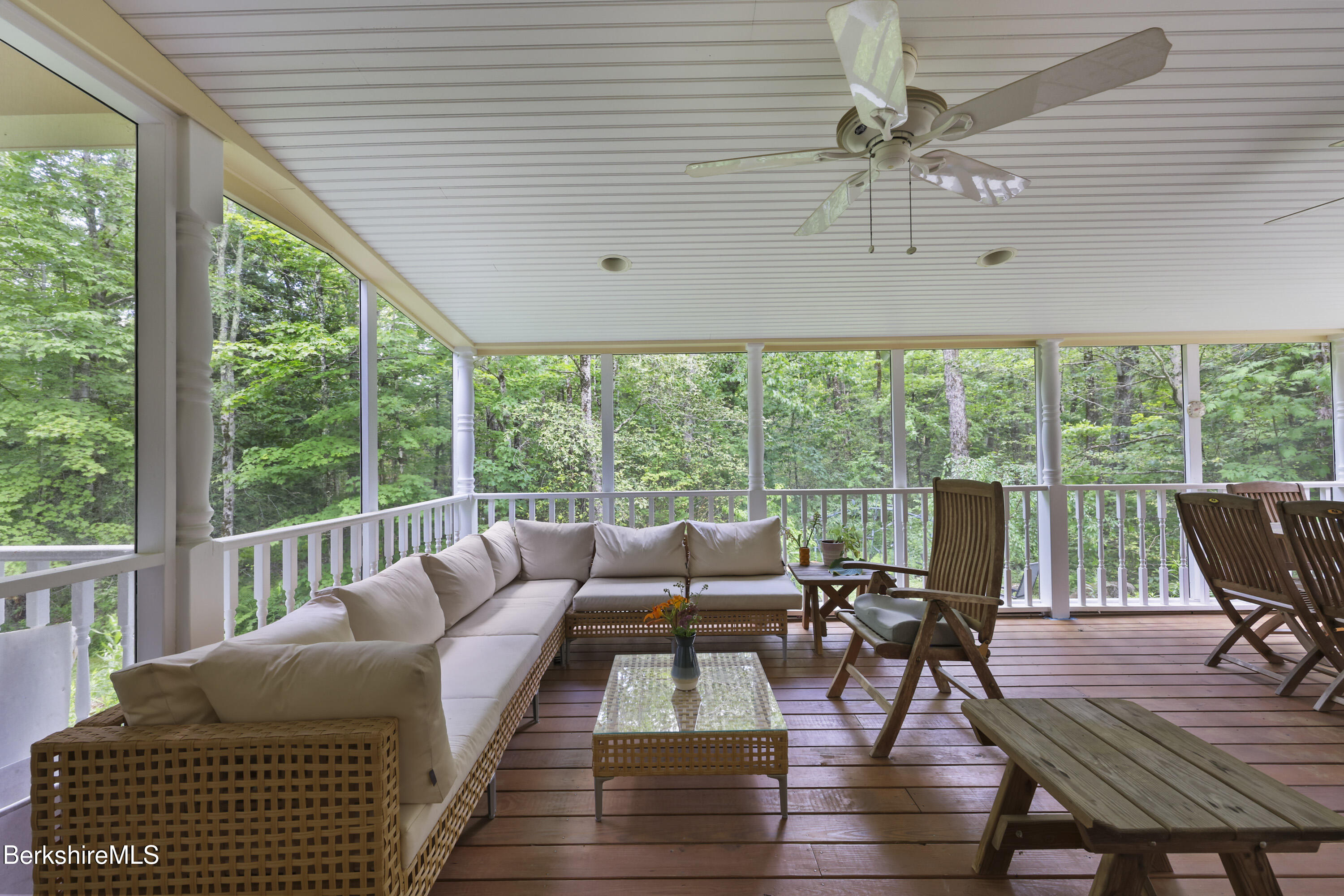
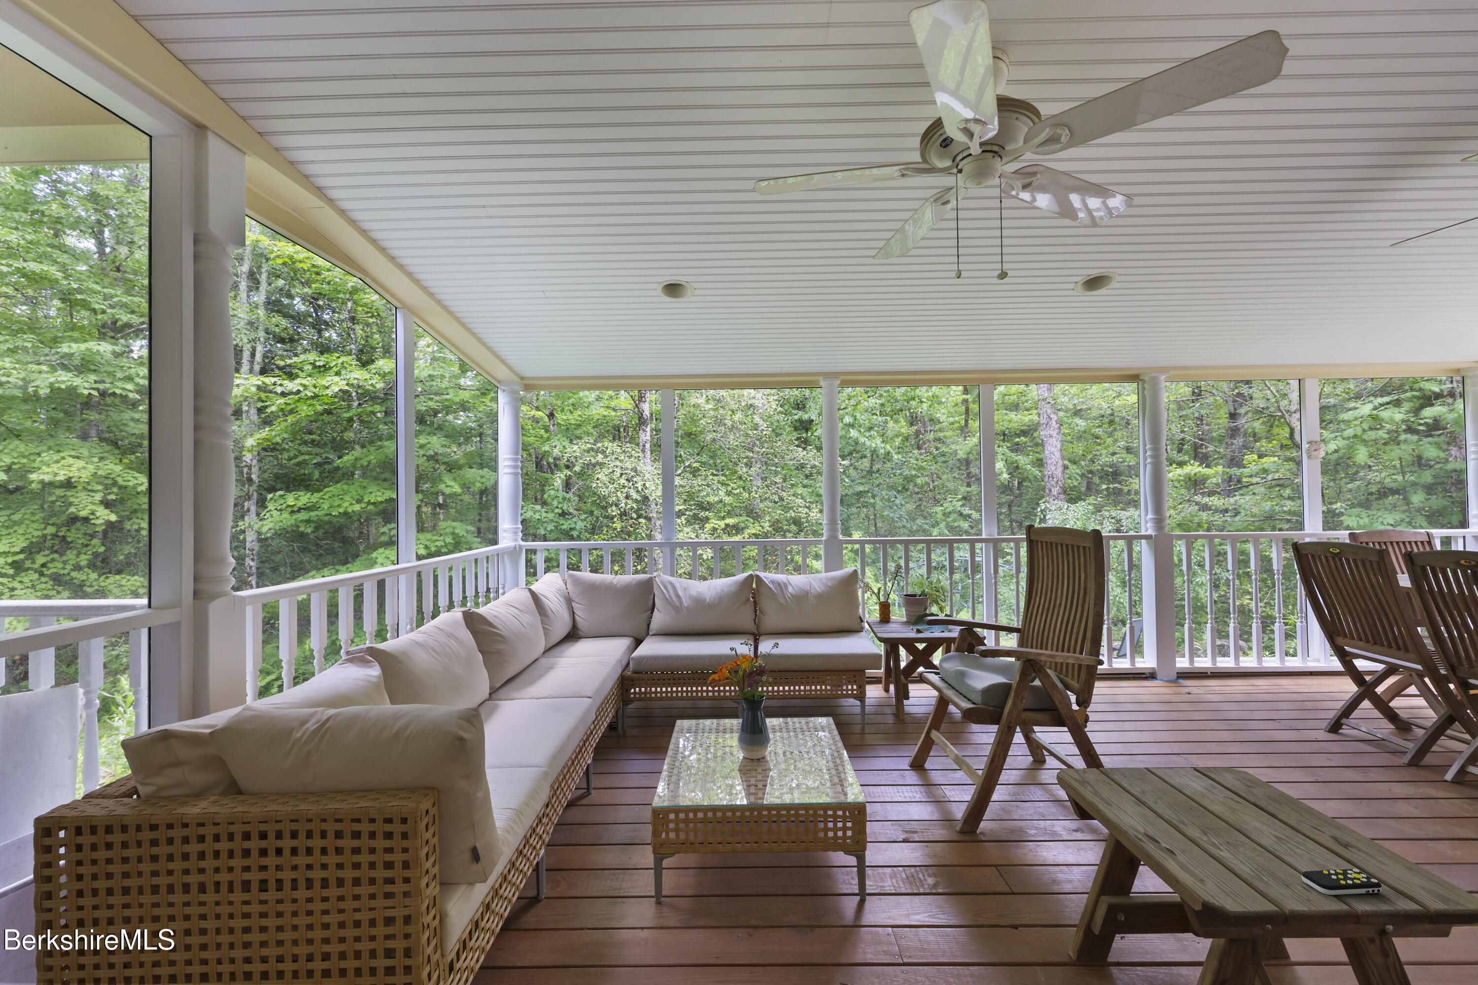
+ remote control (1341, 881)
